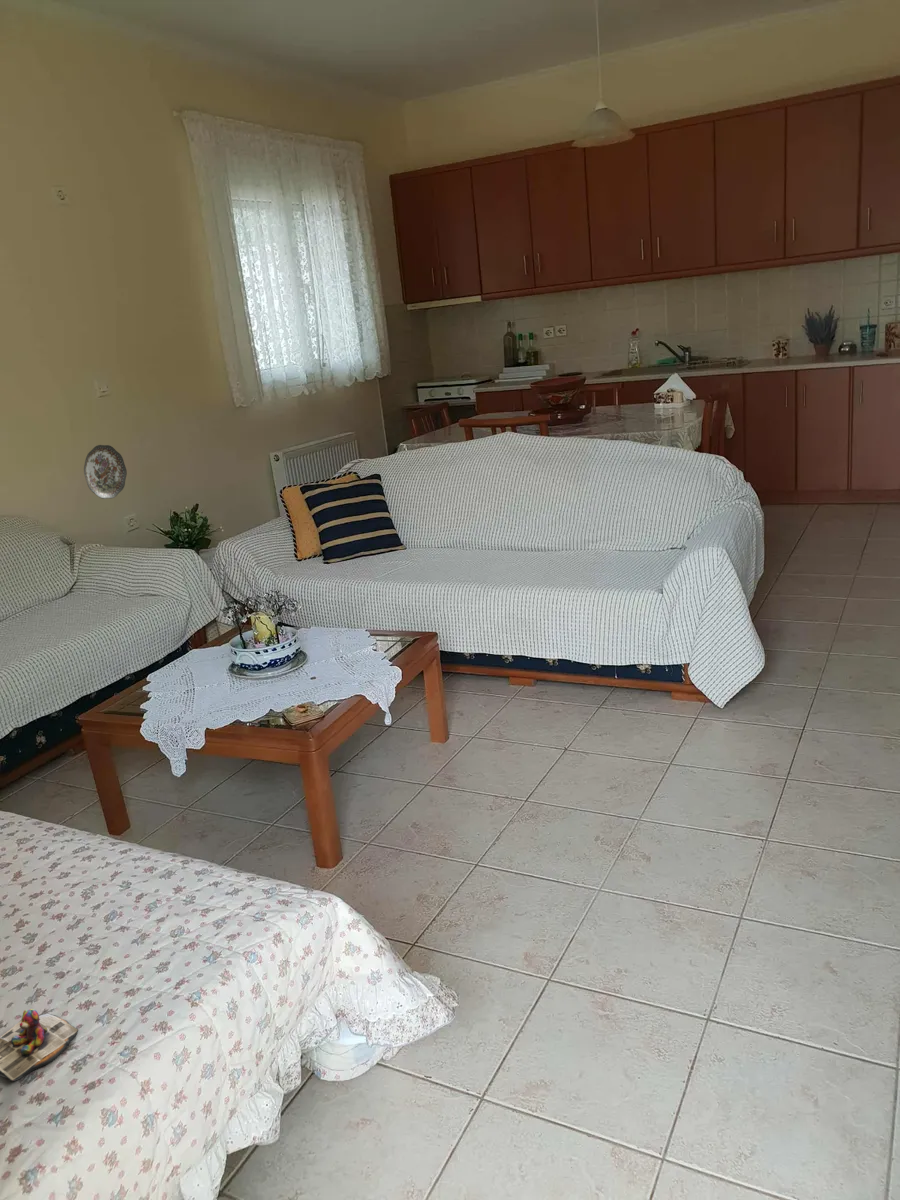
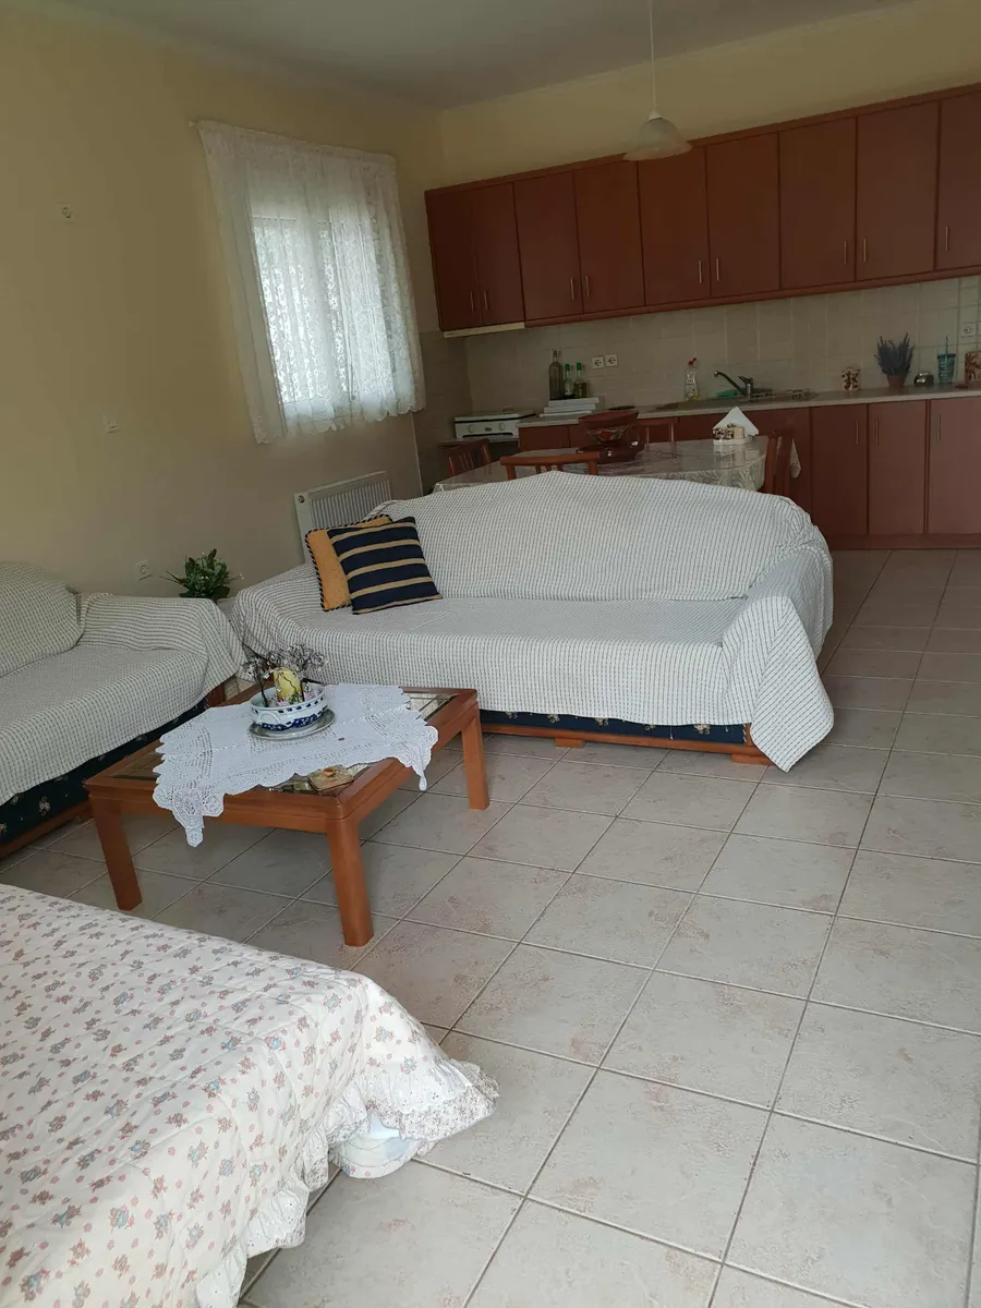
- teddy bear (63, 1019)
- decorative plate (104, 471)
